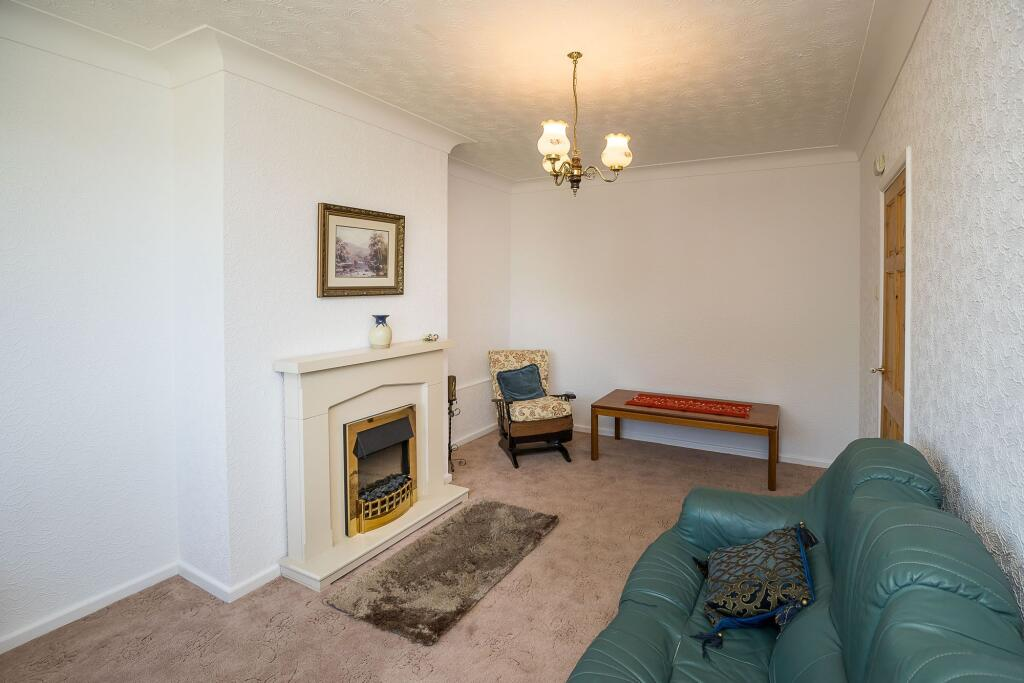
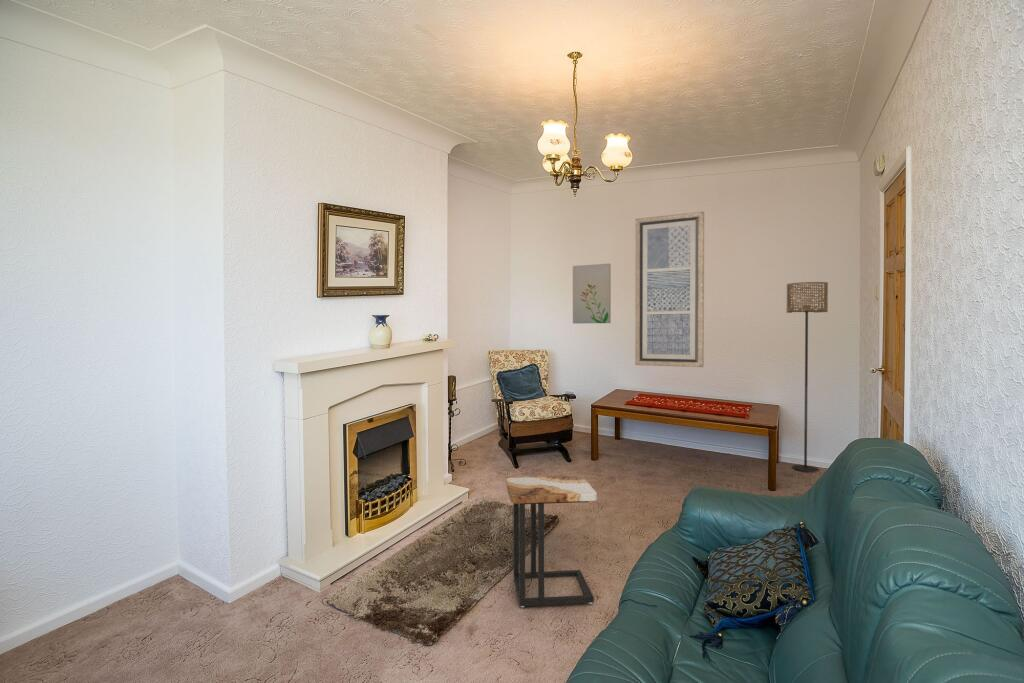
+ side table (543, 538)
+ floor lamp (806, 376)
+ wall art (668, 291)
+ wall art (591, 294)
